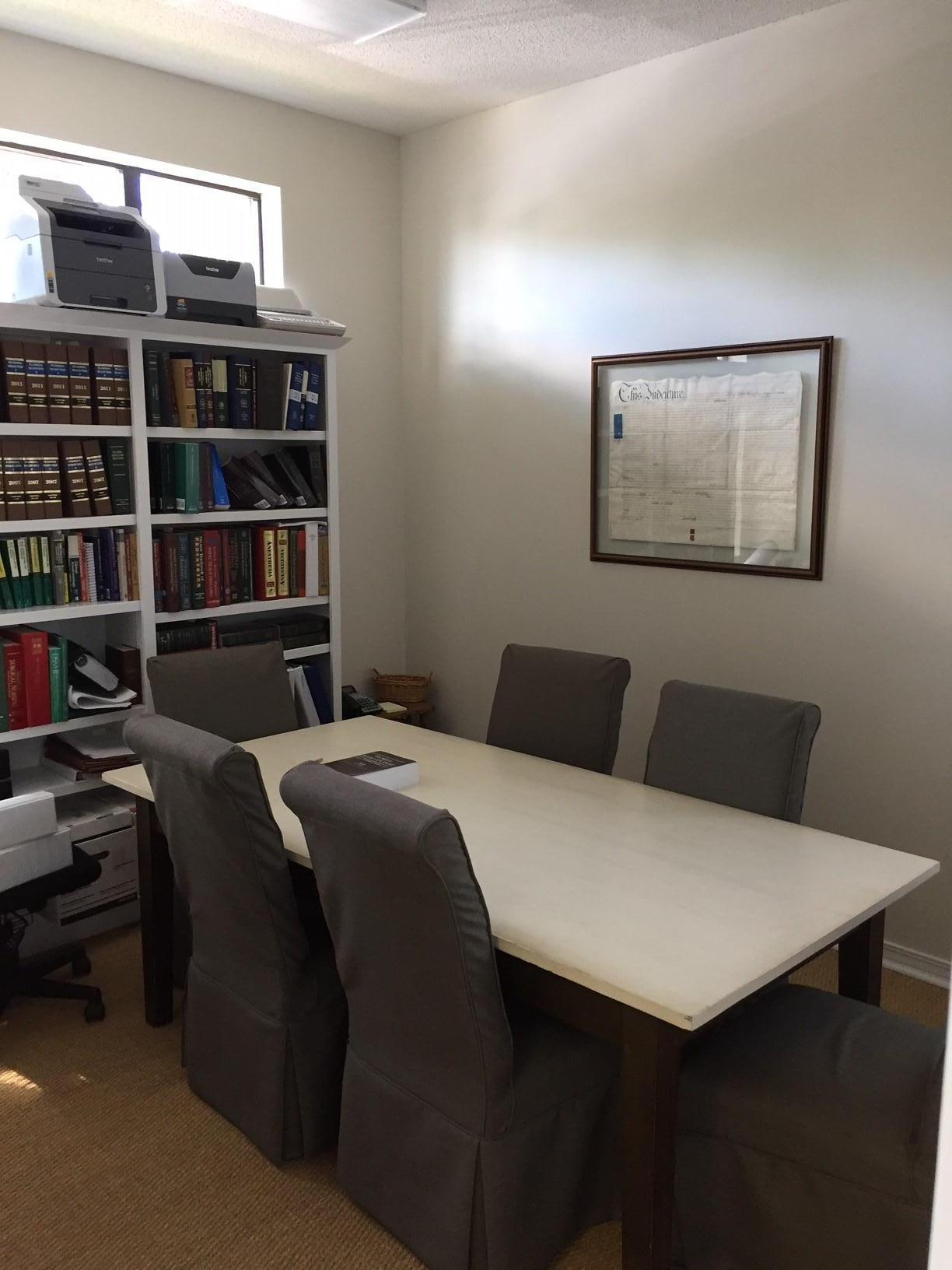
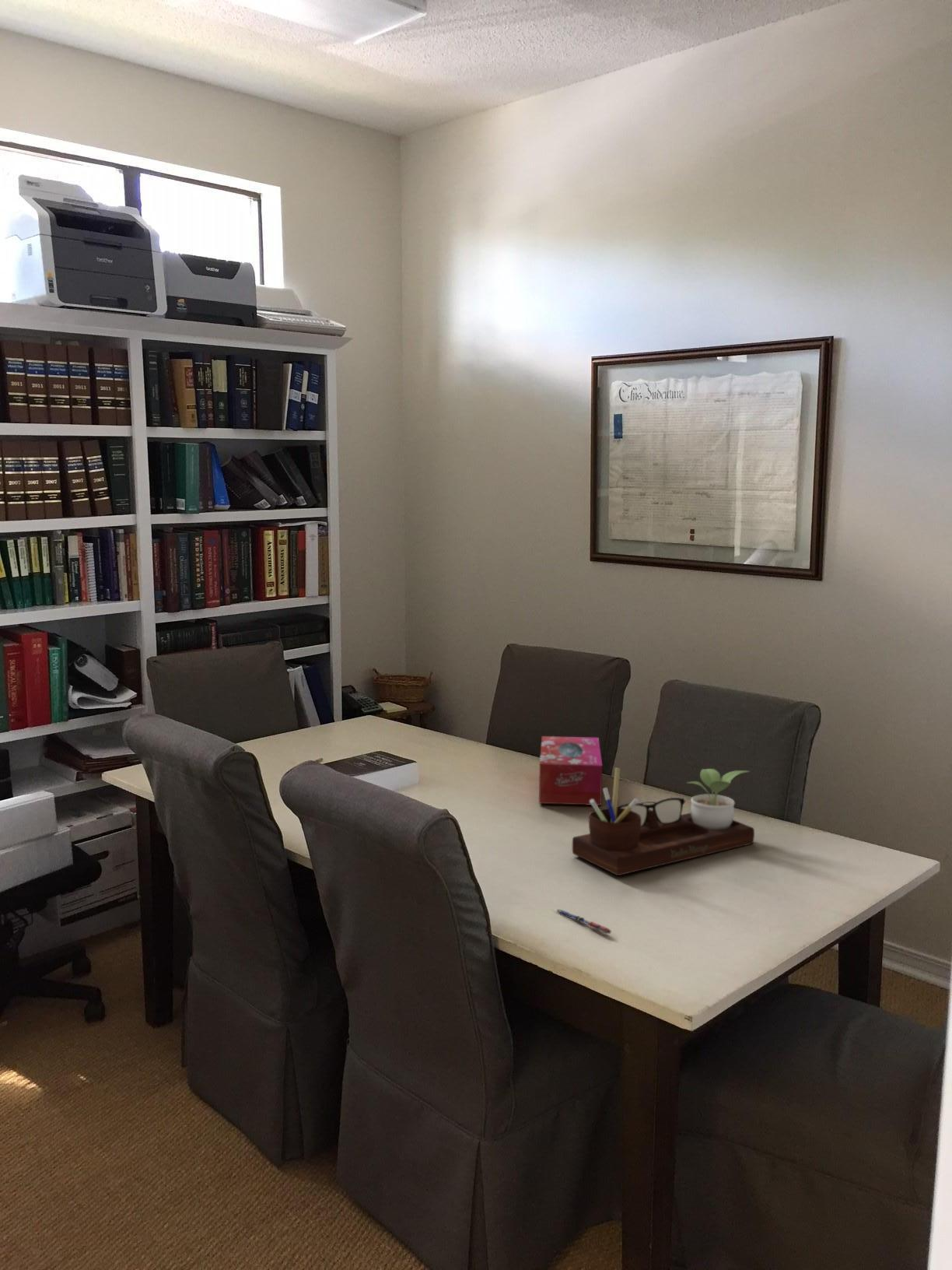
+ pen (583, 919)
+ desk organizer (664, 809)
+ tissue box (569, 769)
